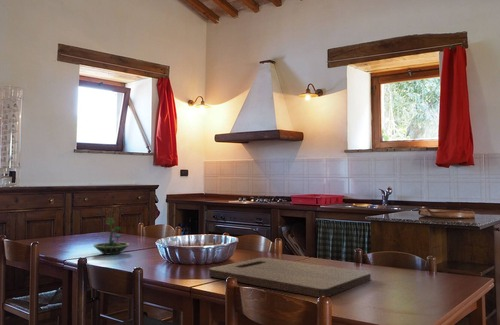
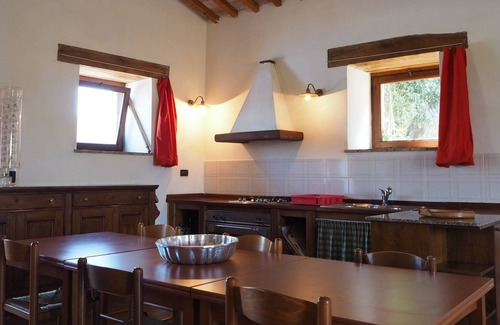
- terrarium (111, 224)
- cutting board (288, 274)
